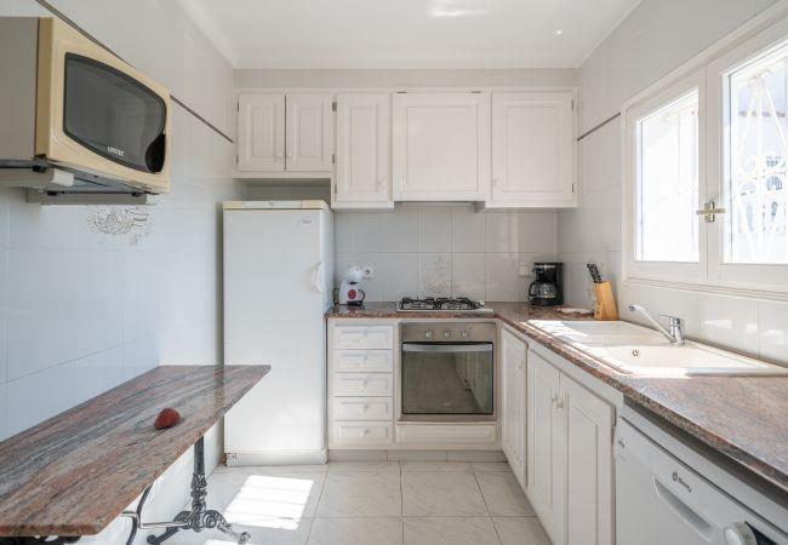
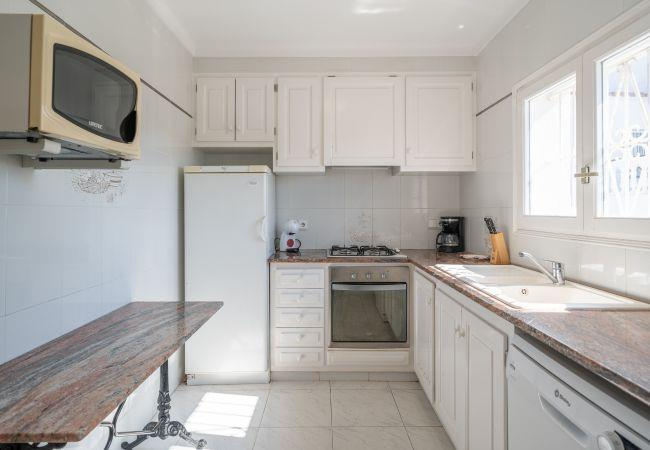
- fruit (166, 417)
